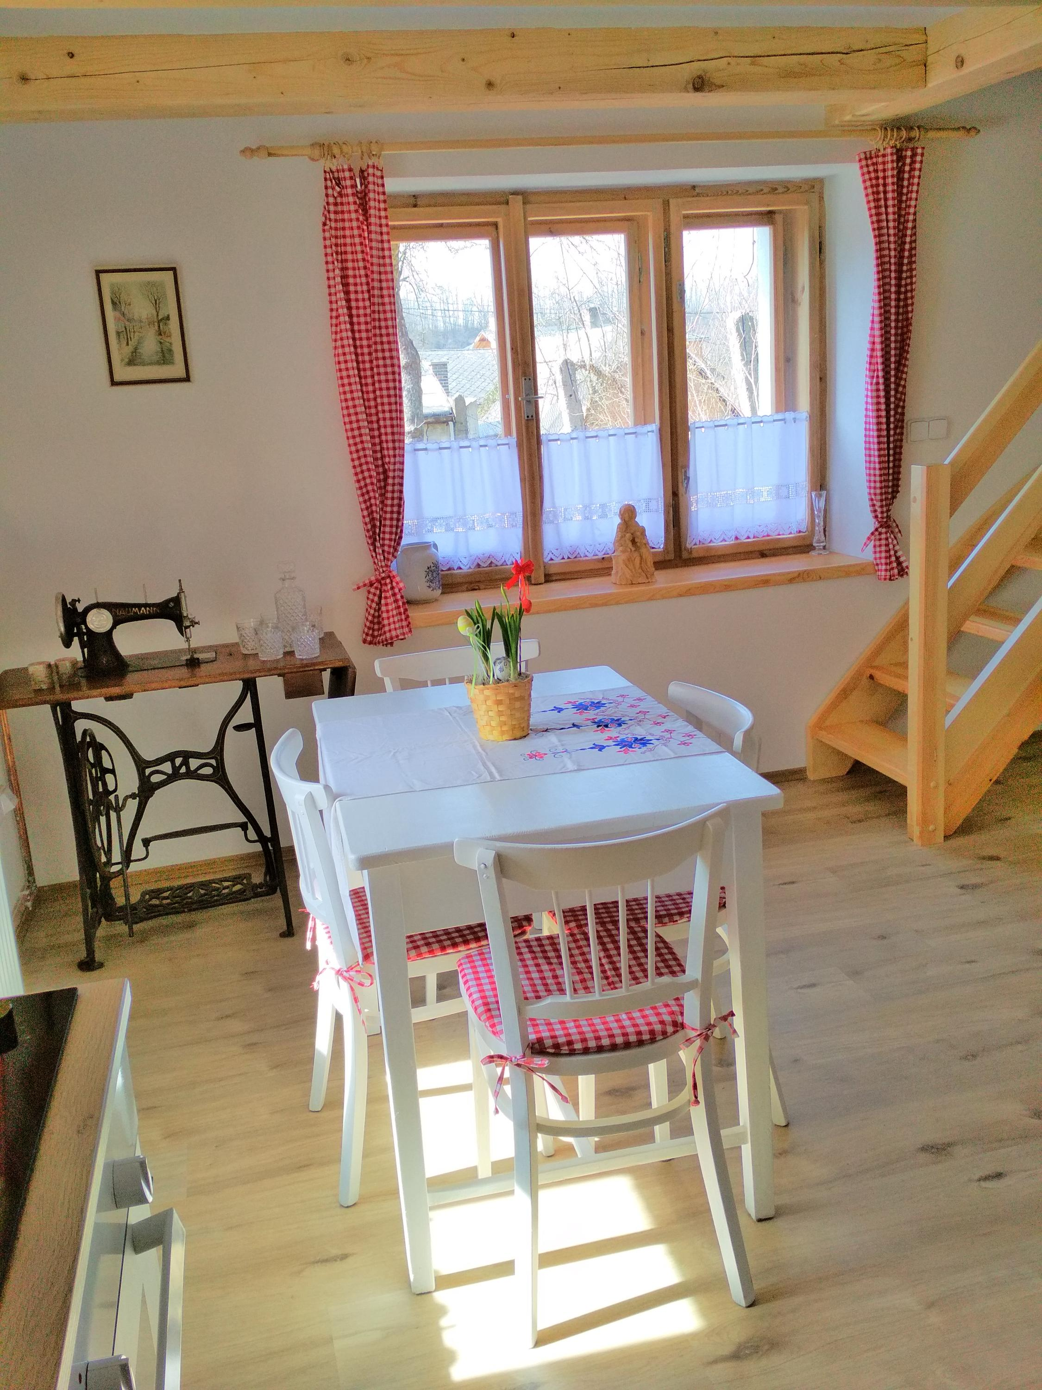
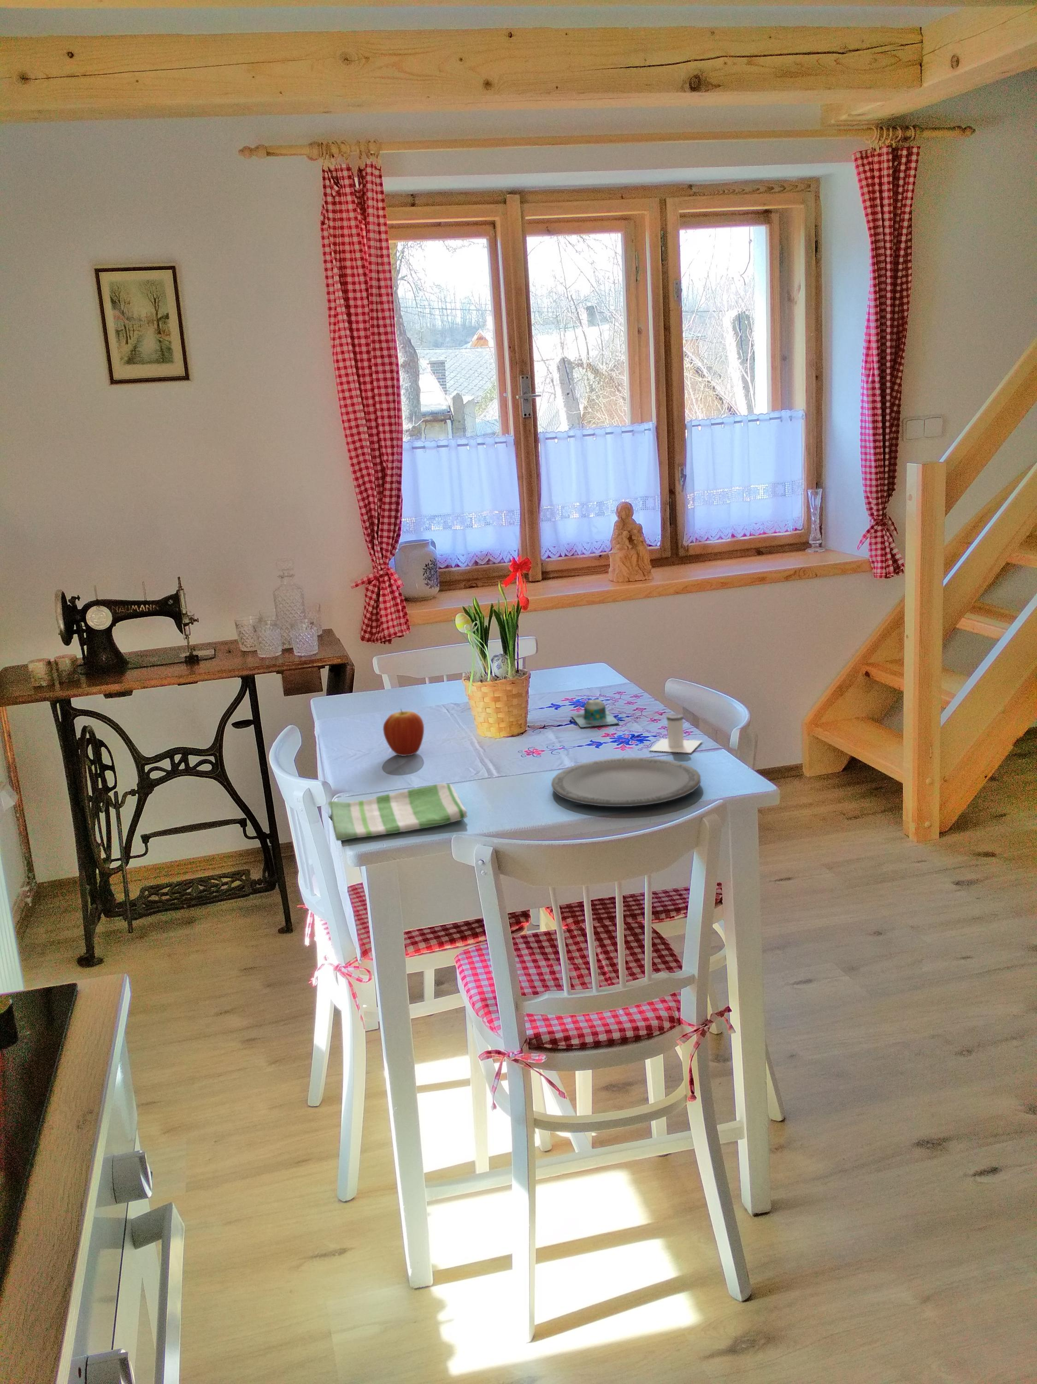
+ mug (594, 711)
+ plate (625, 782)
+ salt shaker (675, 730)
+ fruit (404, 731)
+ dish towel (396, 810)
